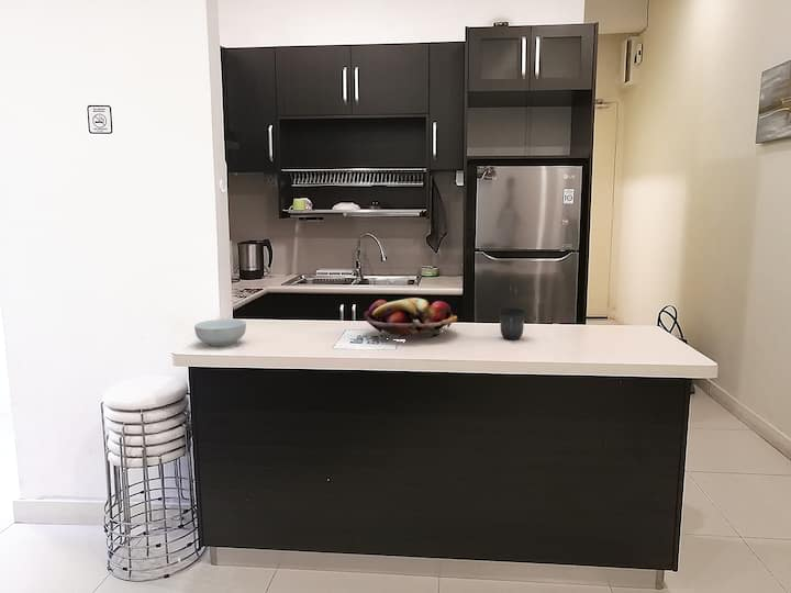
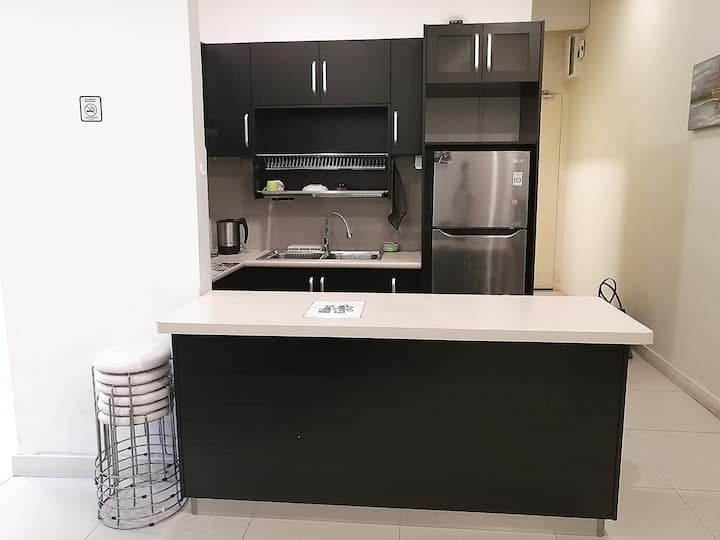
- mug (511, 325)
- cereal bowl (221, 333)
- fruit basket (411, 315)
